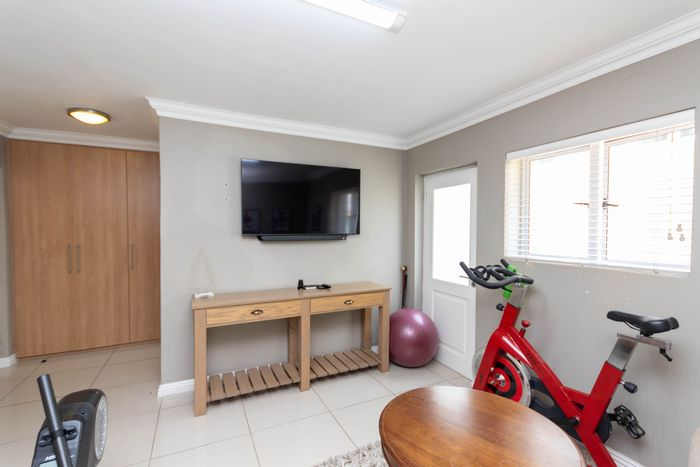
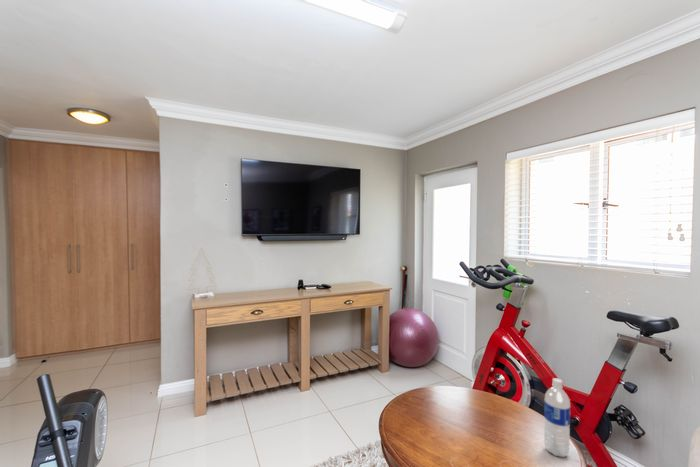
+ water bottle (556, 415)
